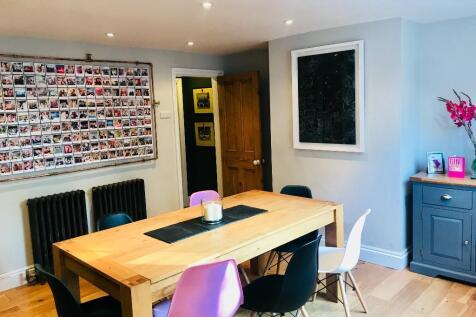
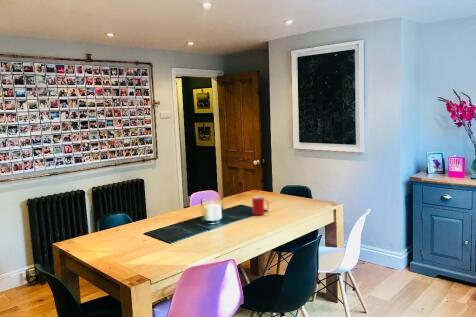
+ cup (260, 205)
